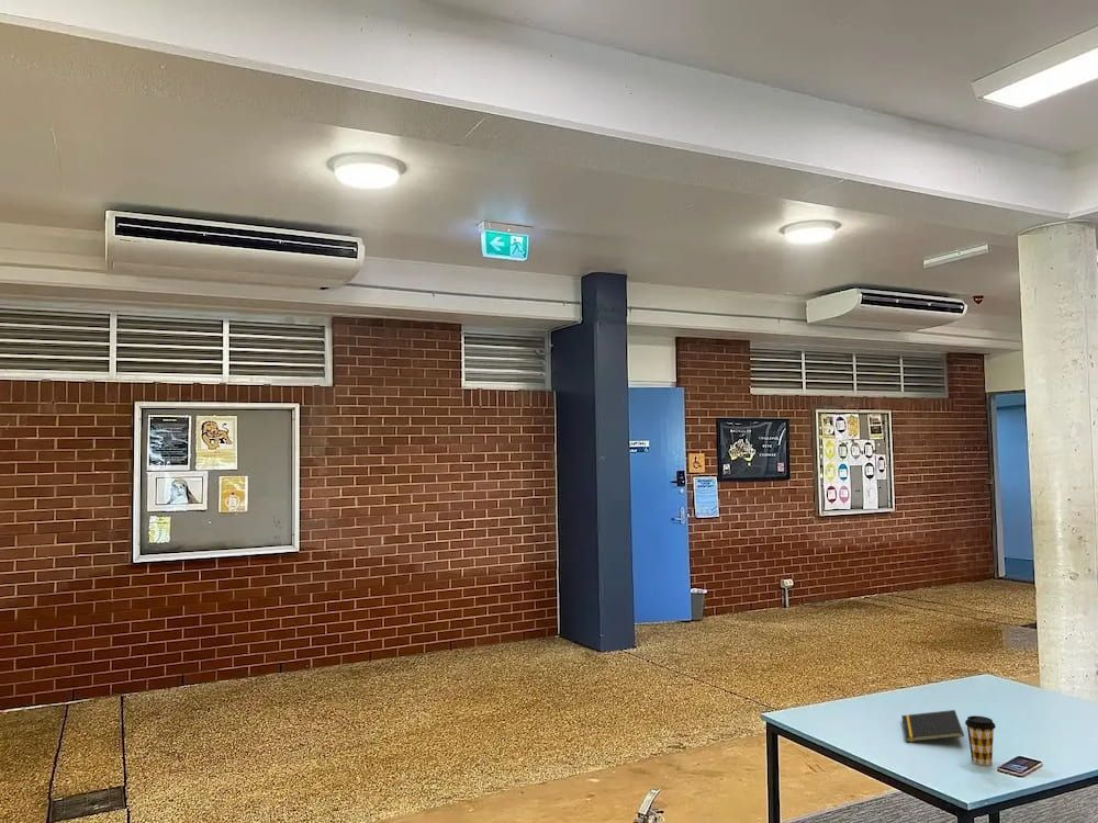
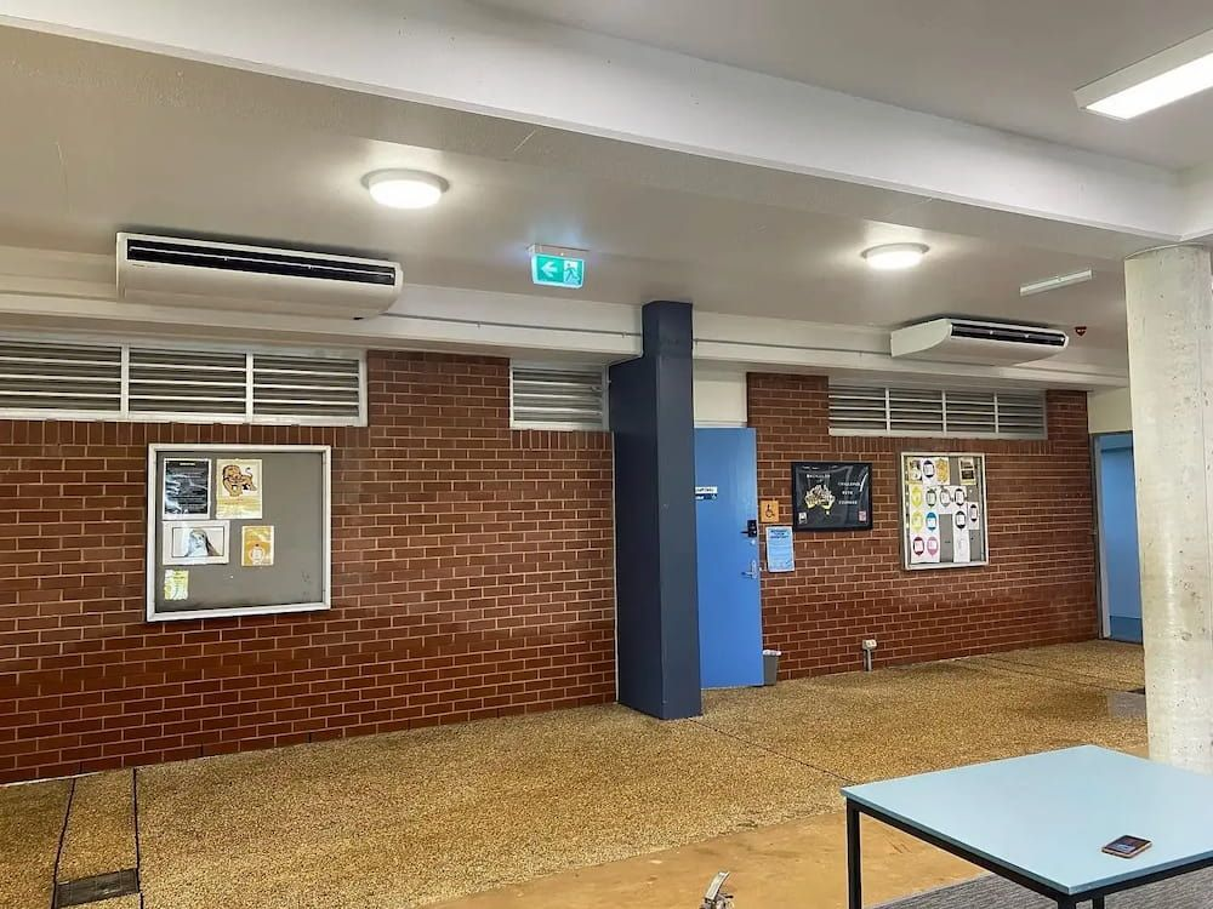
- coffee cup (981, 741)
- notepad (931, 725)
